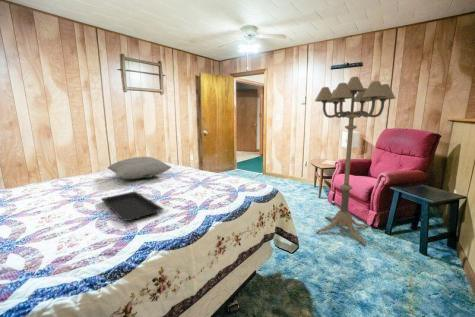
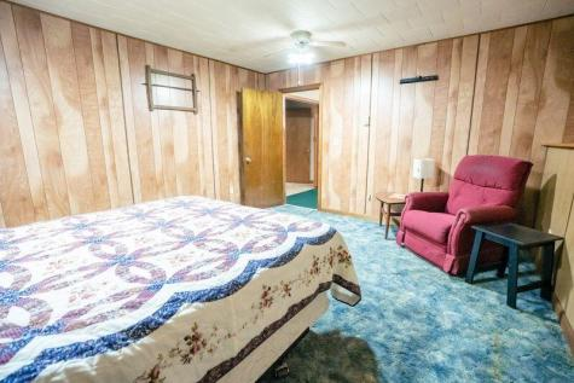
- serving tray (130, 205)
- floor lamp (348, 157)
- pillow (138, 167)
